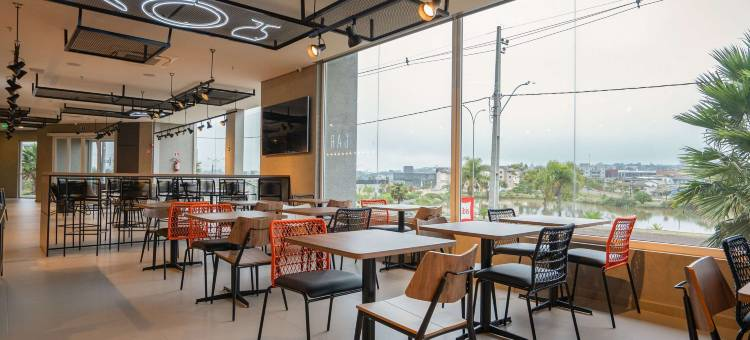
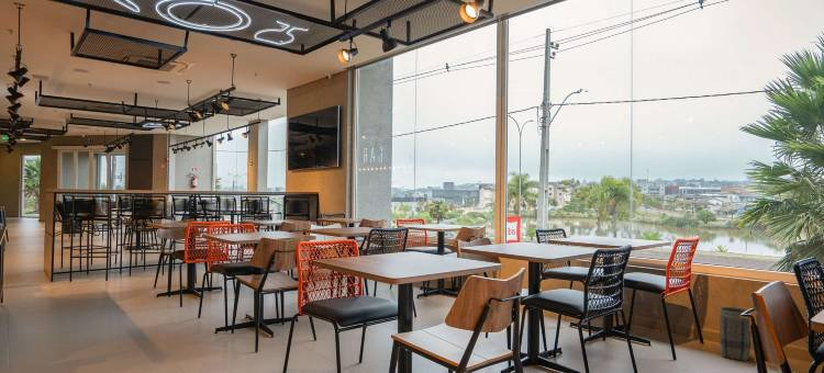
+ basket (735, 332)
